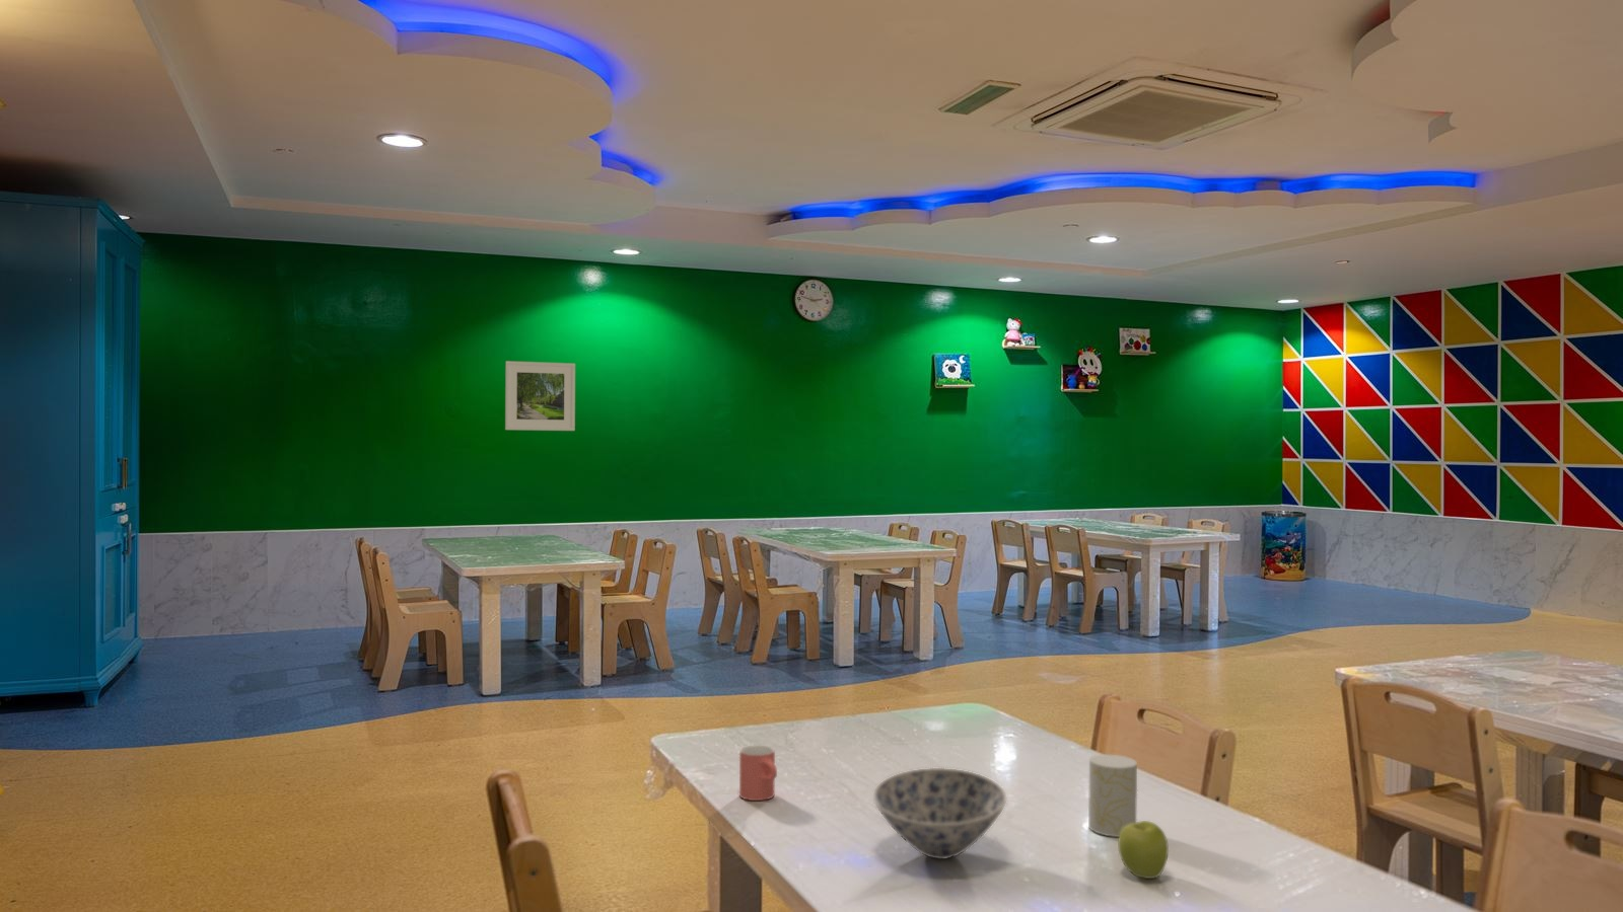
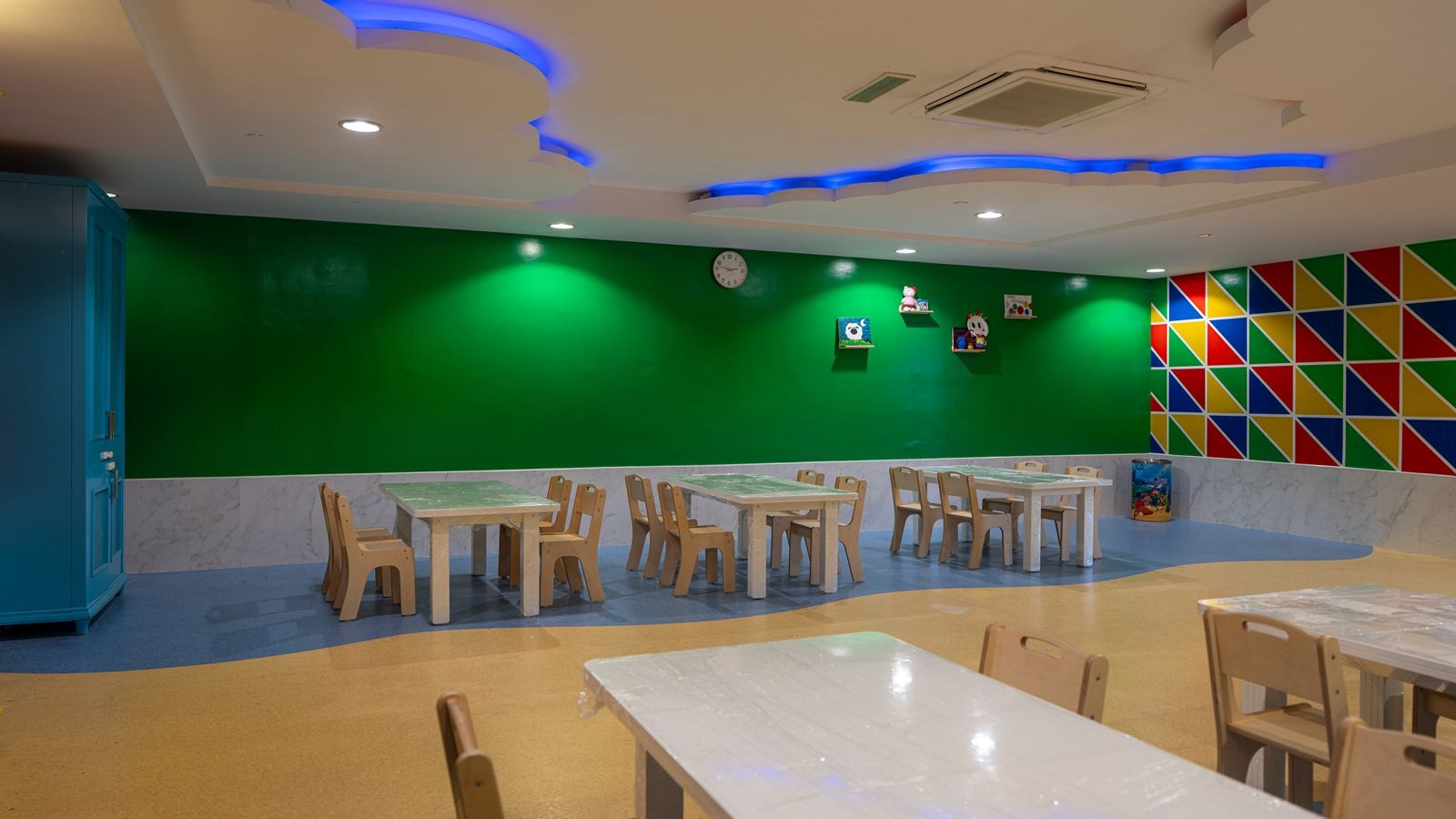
- cup (760, 774)
- bowl (939, 821)
- apple (1143, 849)
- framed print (540, 396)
- cup (1111, 794)
